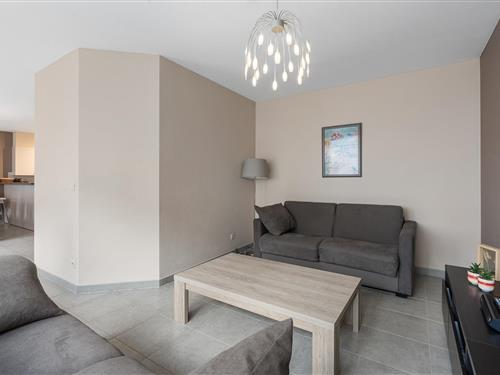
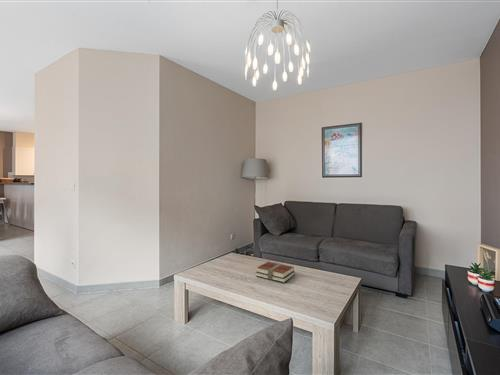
+ books (275, 271)
